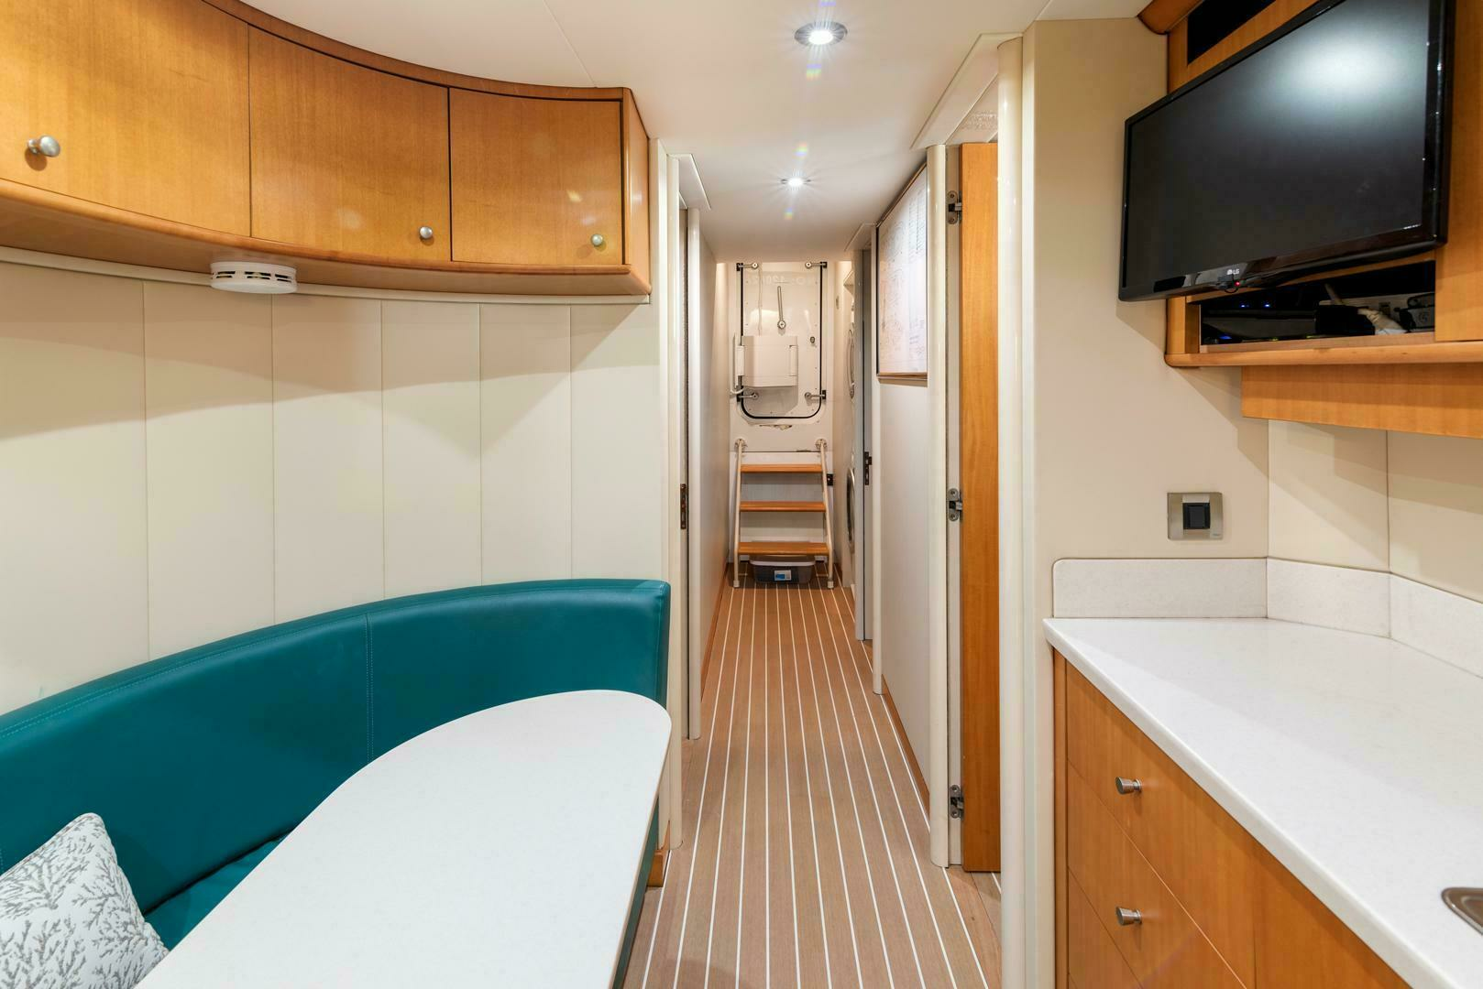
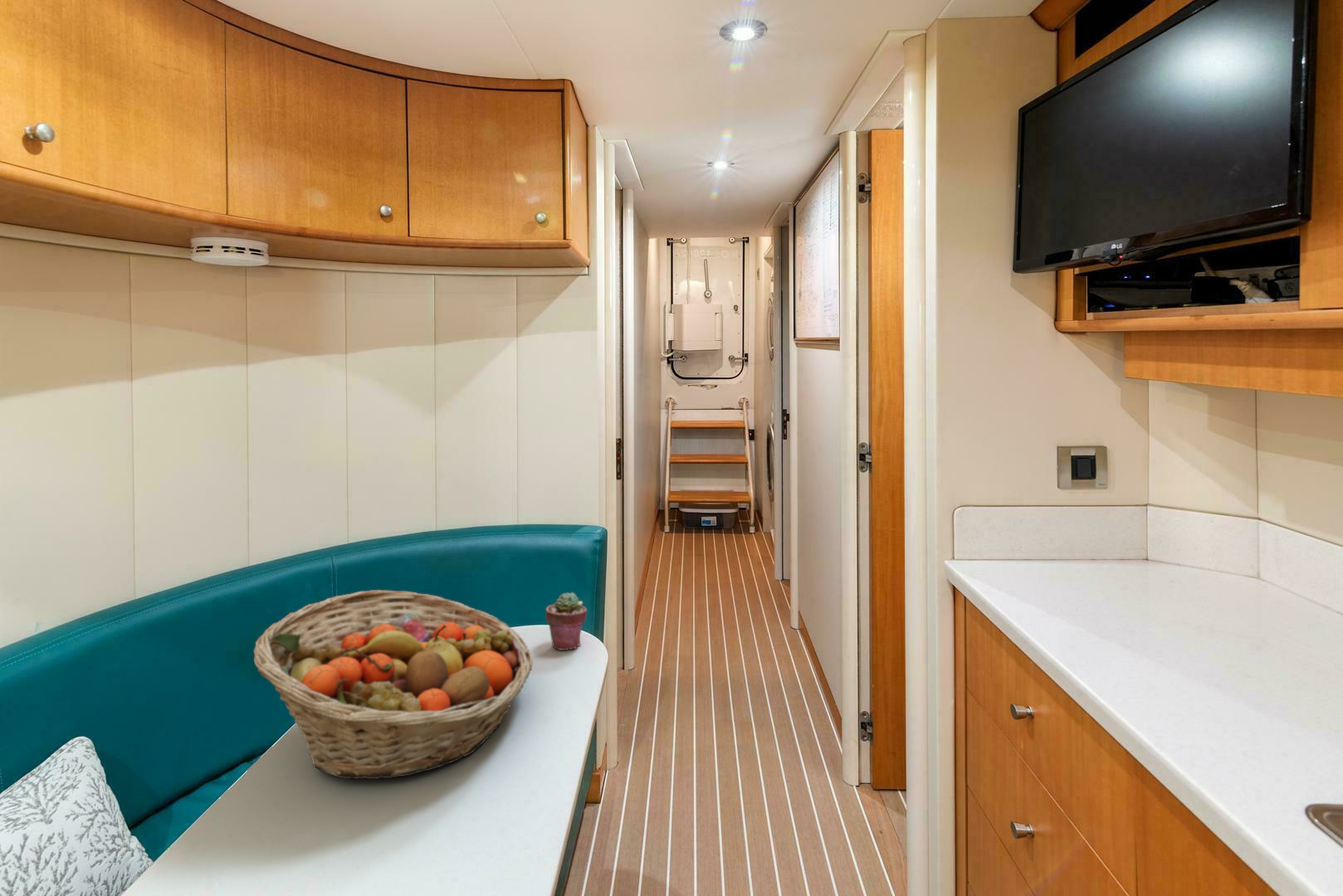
+ potted succulent (566, 619)
+ fruit basket (407, 670)
